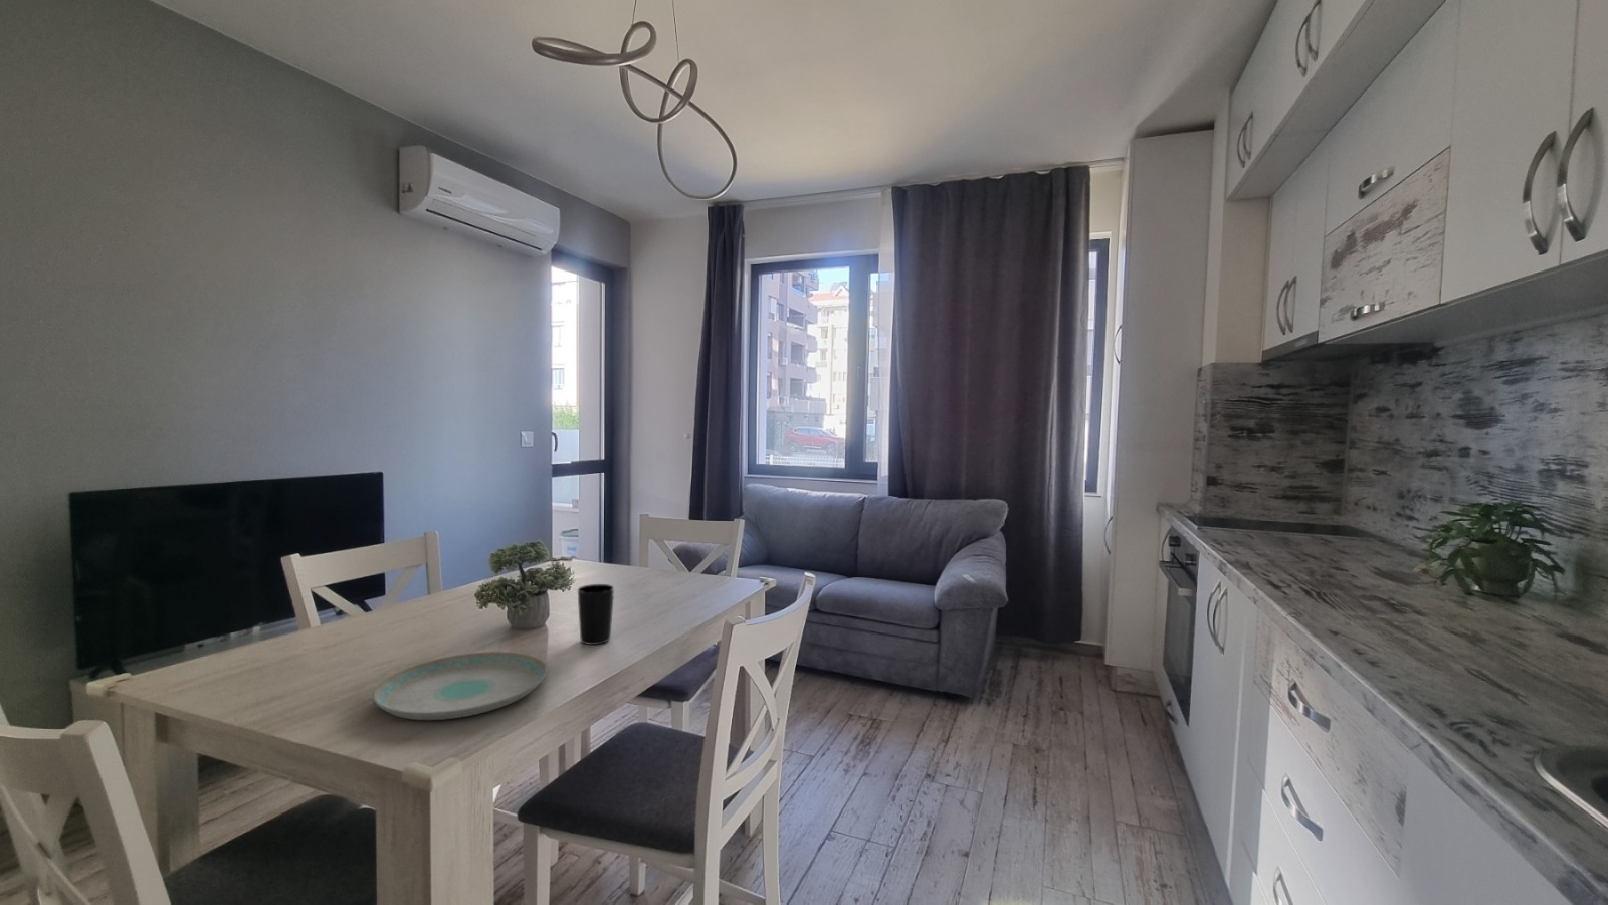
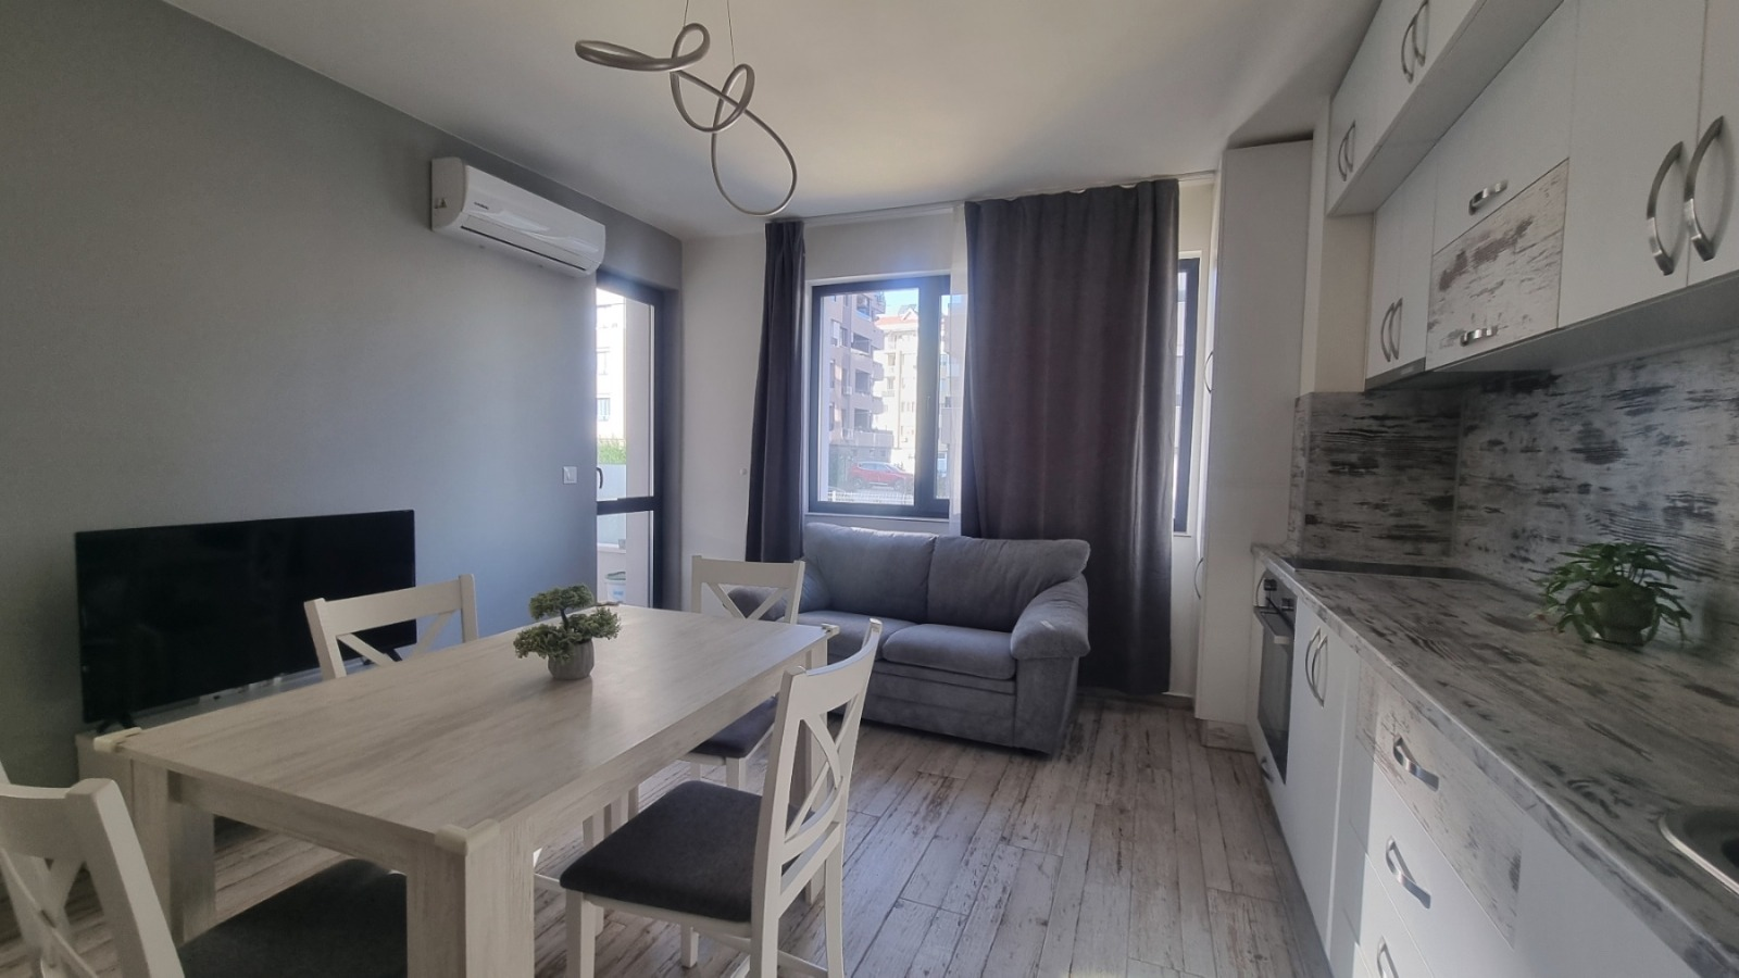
- plate (464, 684)
- cup (595, 613)
